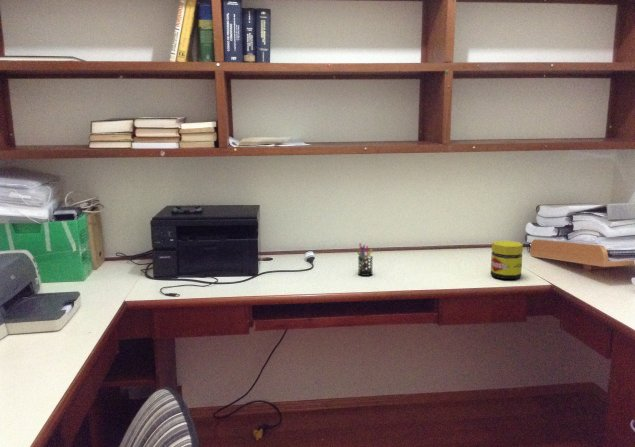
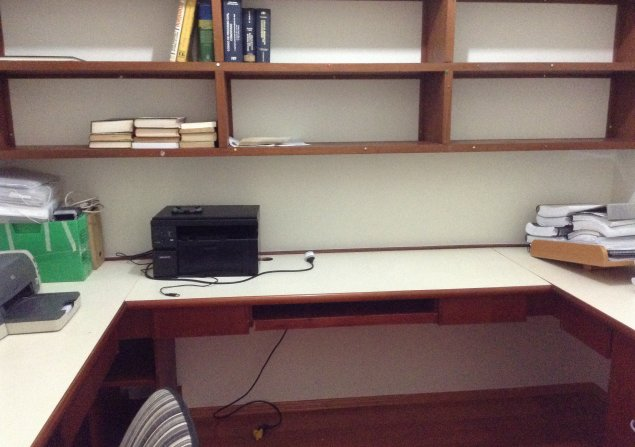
- jar (506, 260)
- pen holder (363, 259)
